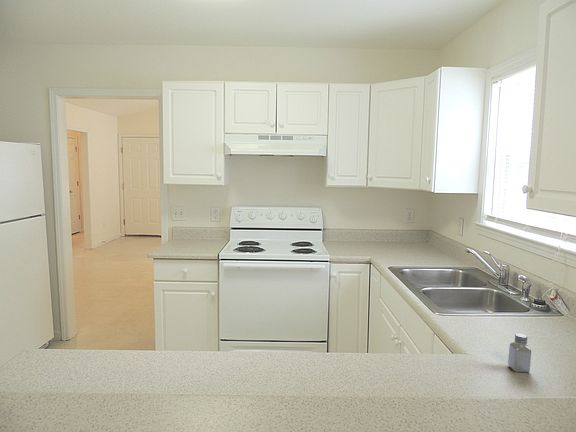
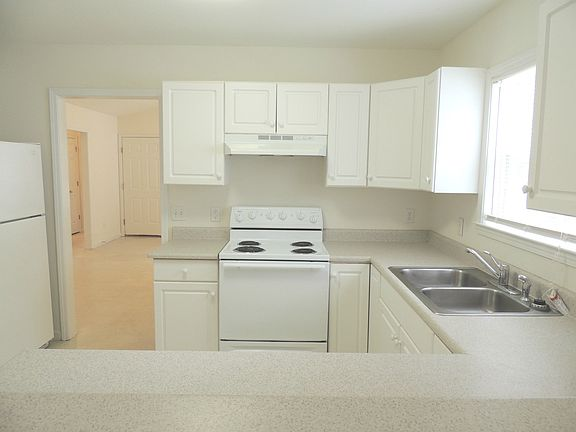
- saltshaker (519, 352)
